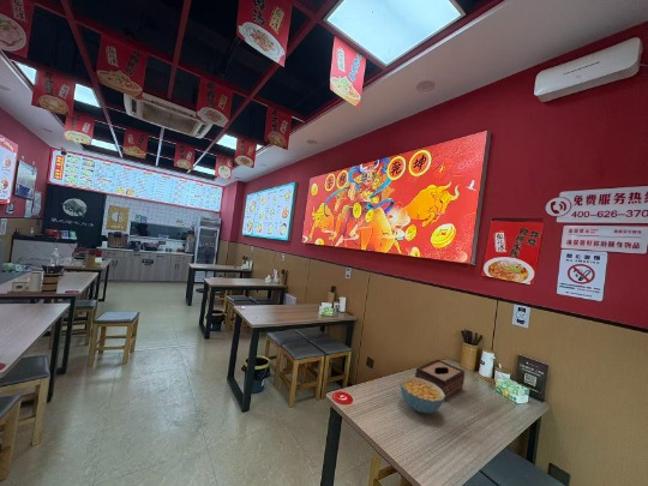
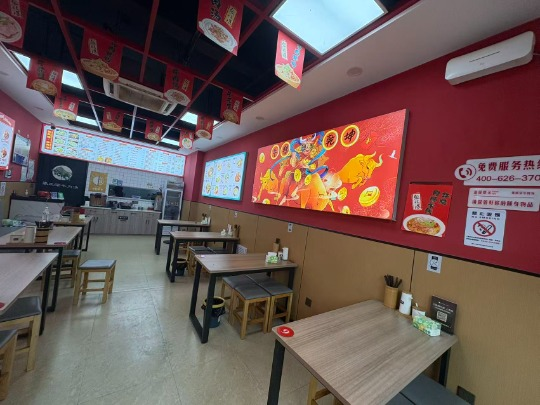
- cereal bowl (420, 397)
- tissue box (439, 378)
